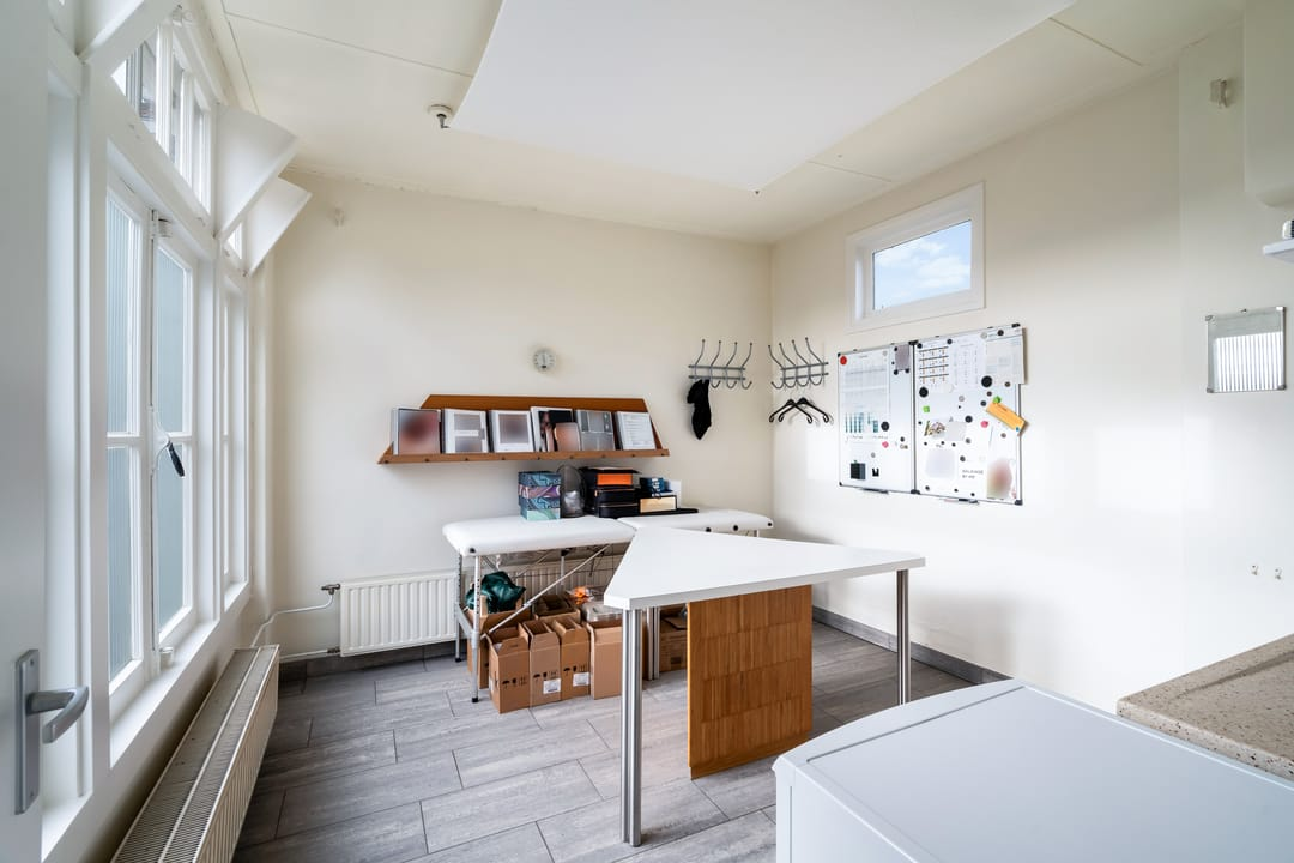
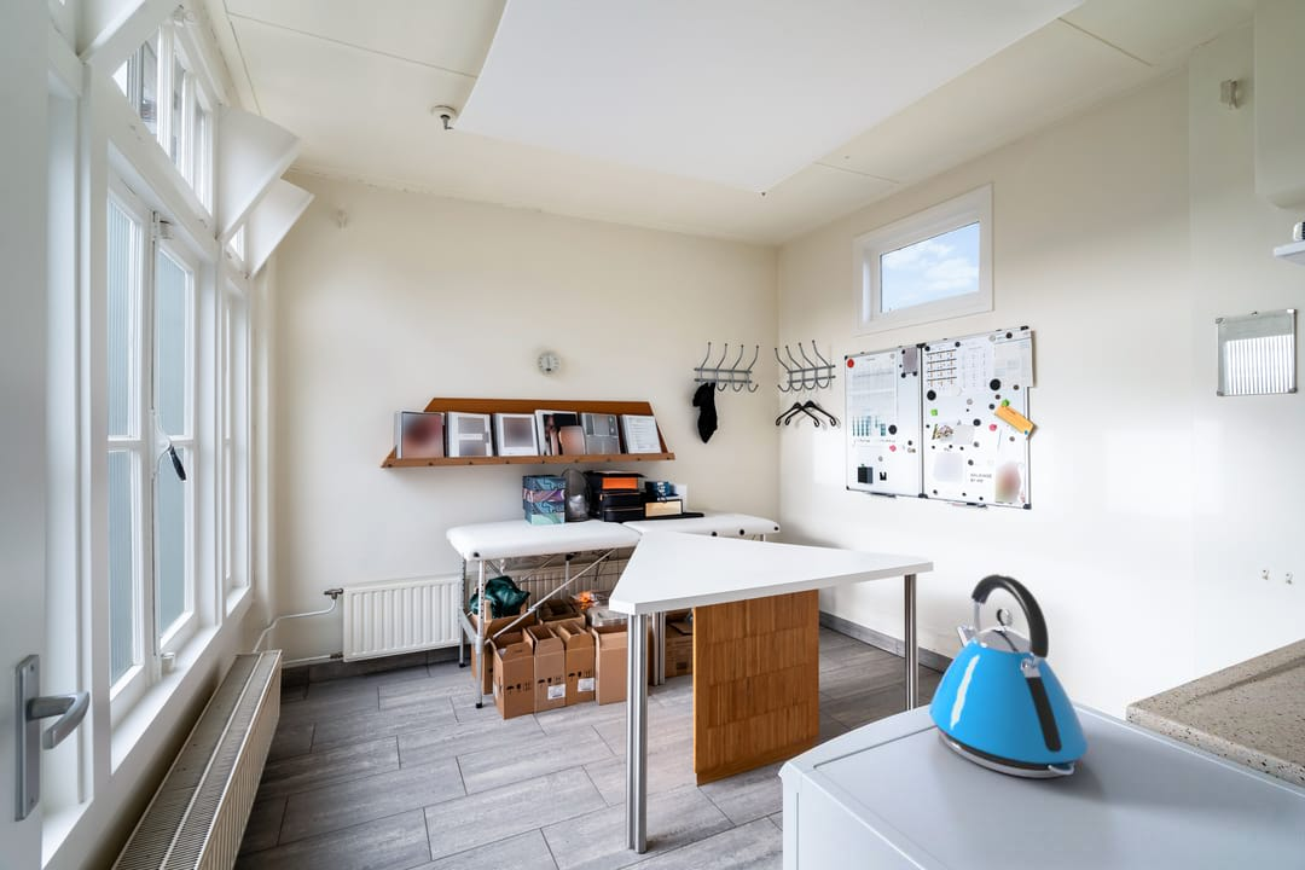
+ kettle (1007, 660)
